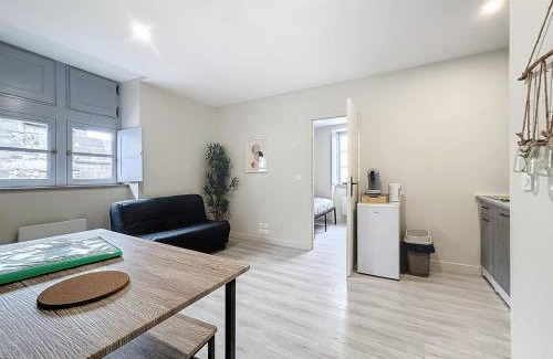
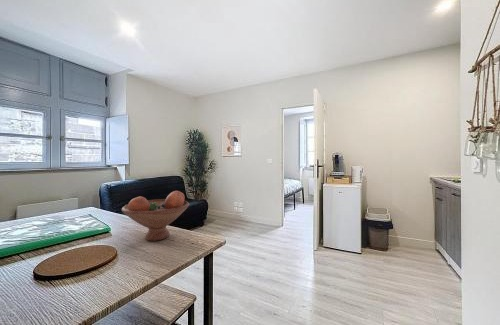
+ fruit bowl (157, 214)
